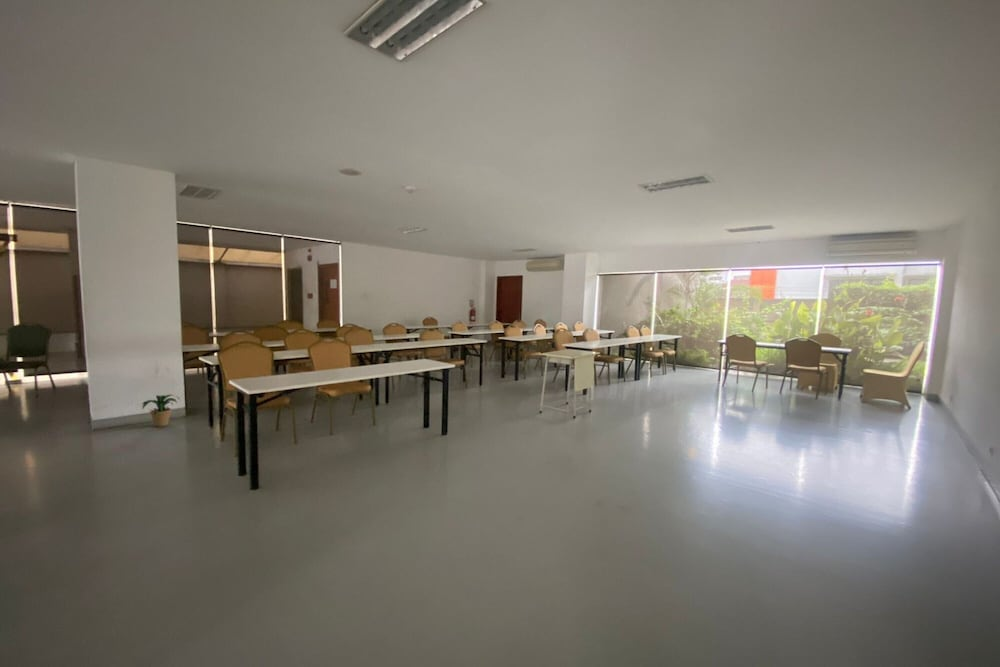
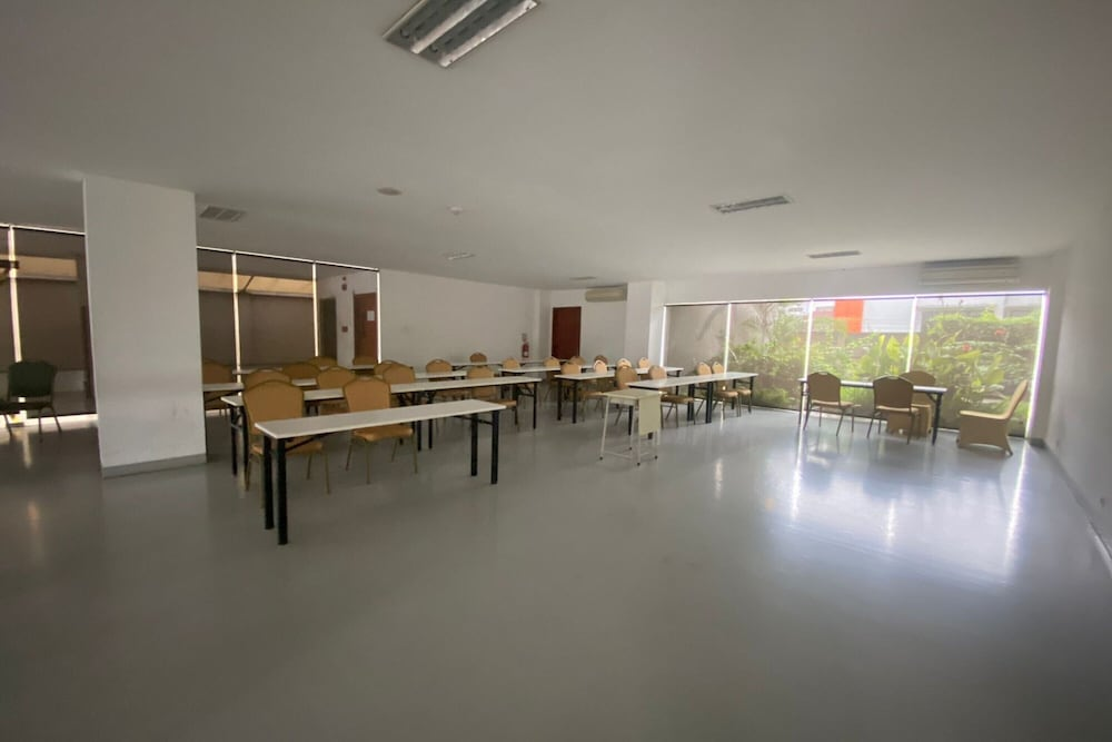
- potted plant (161, 410)
